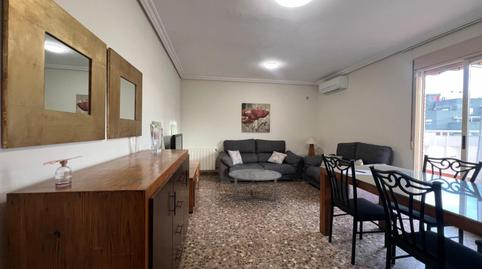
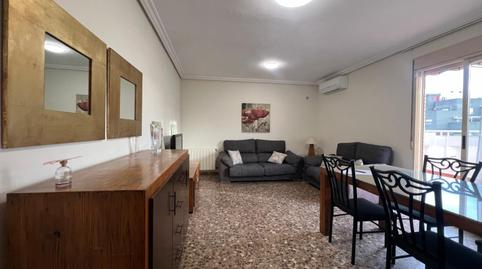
- coffee table (254, 179)
